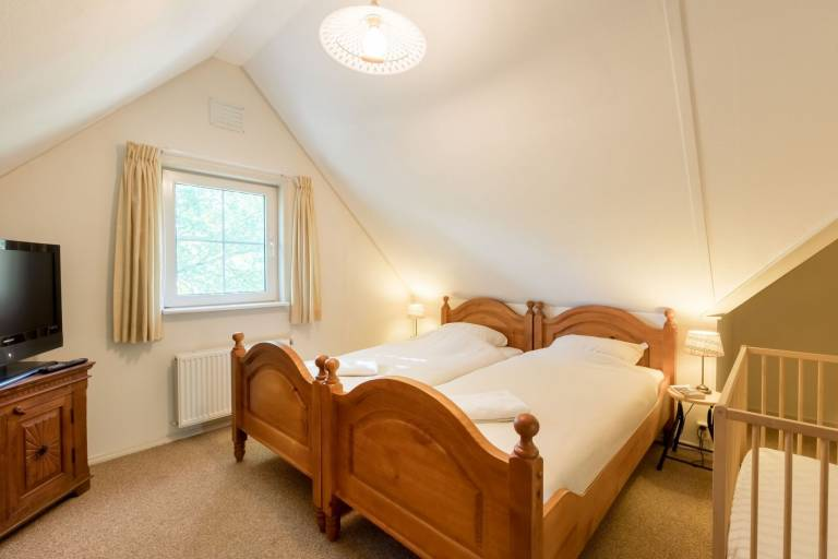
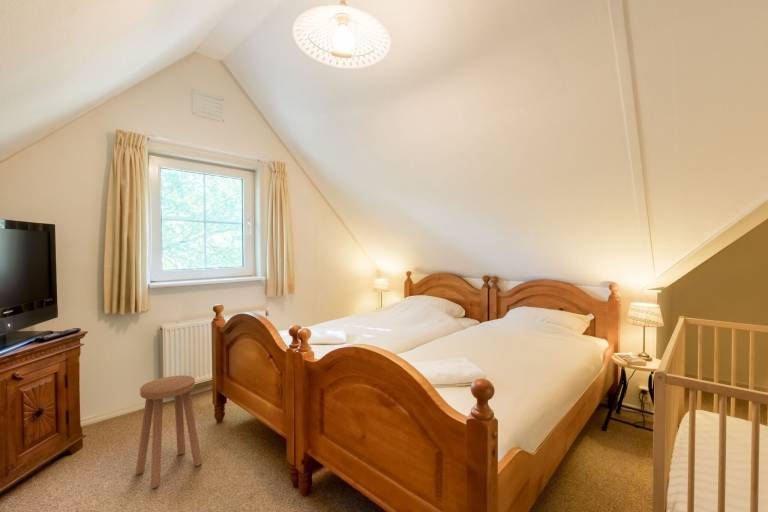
+ stool (161, 426)
